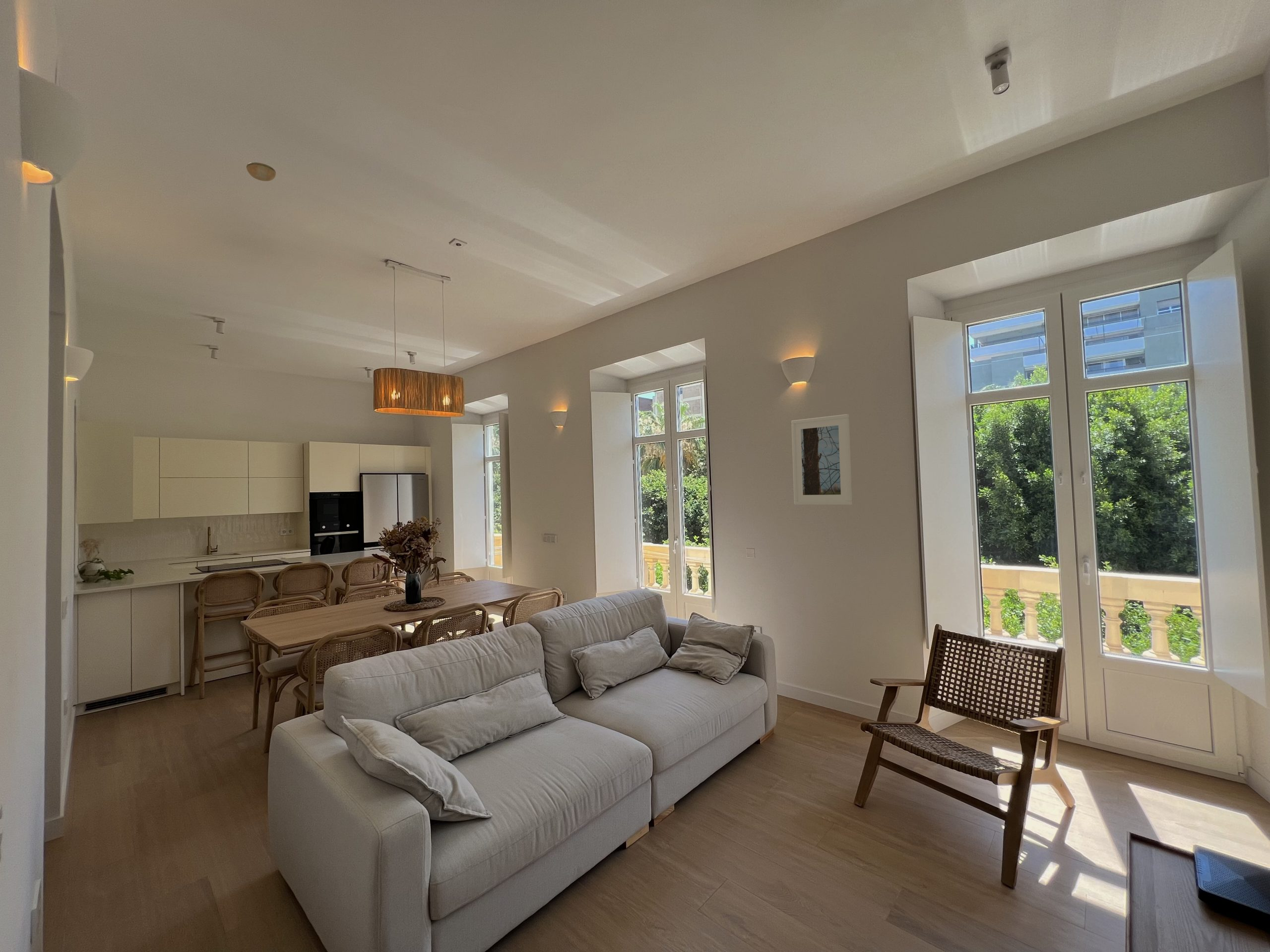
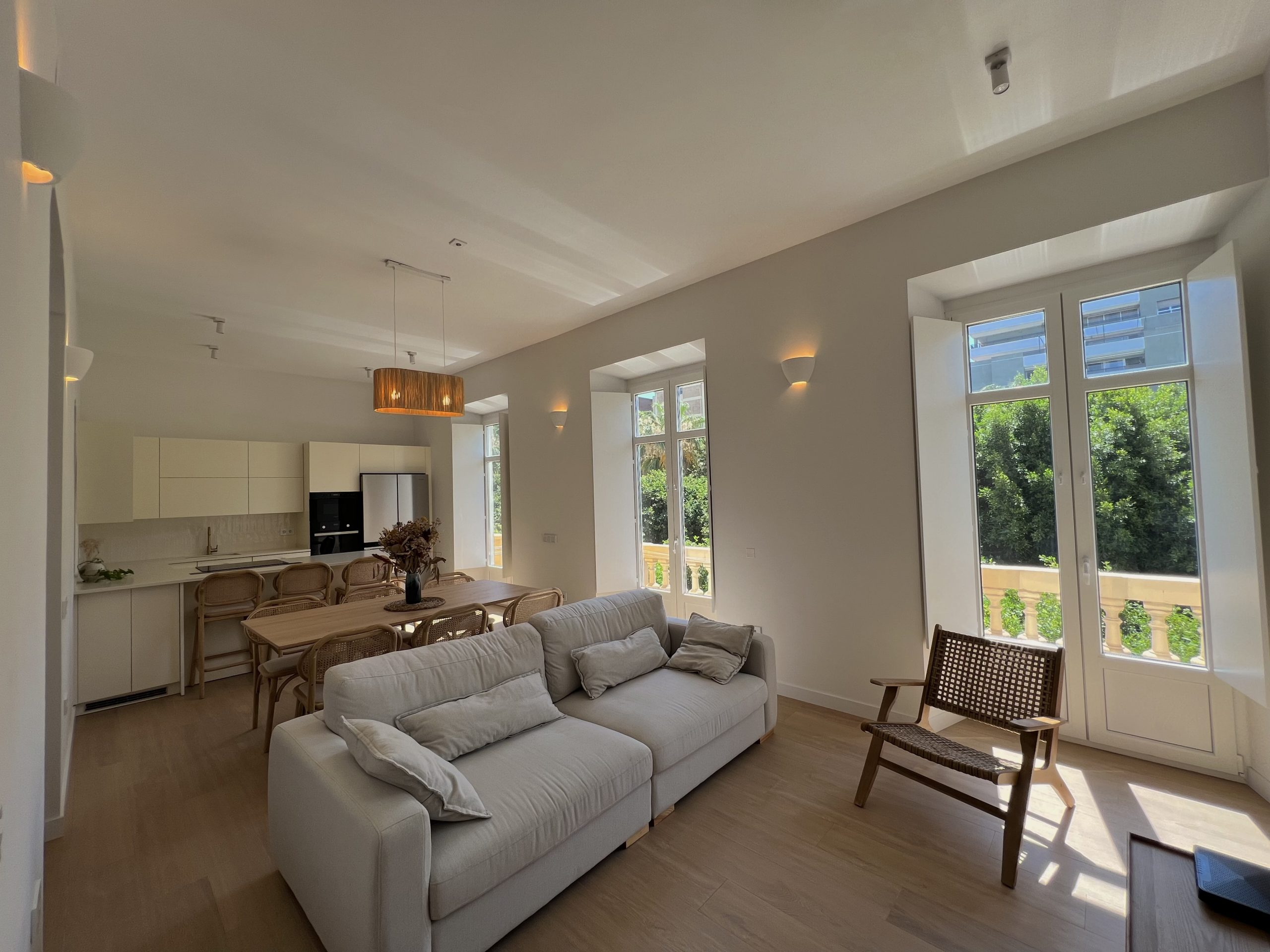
- smoke detector (261, 172)
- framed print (821, 461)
